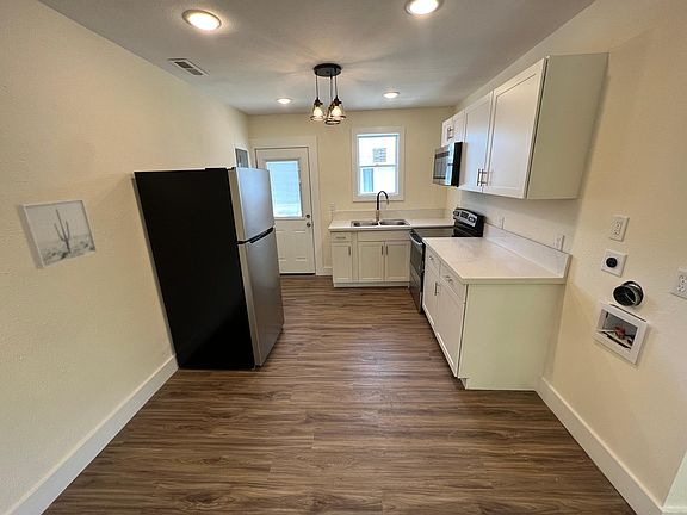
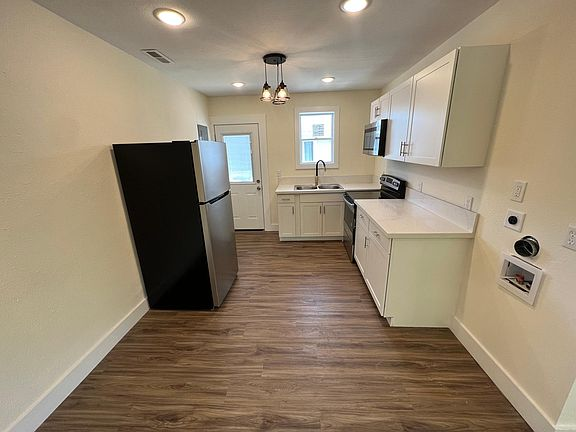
- wall art (61, 231)
